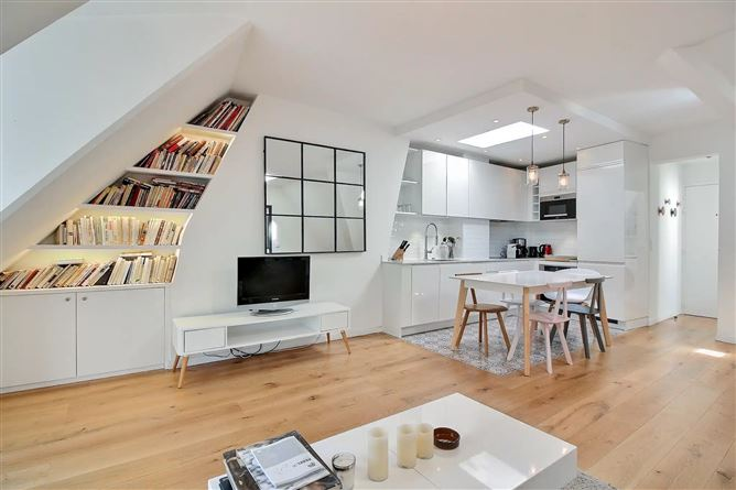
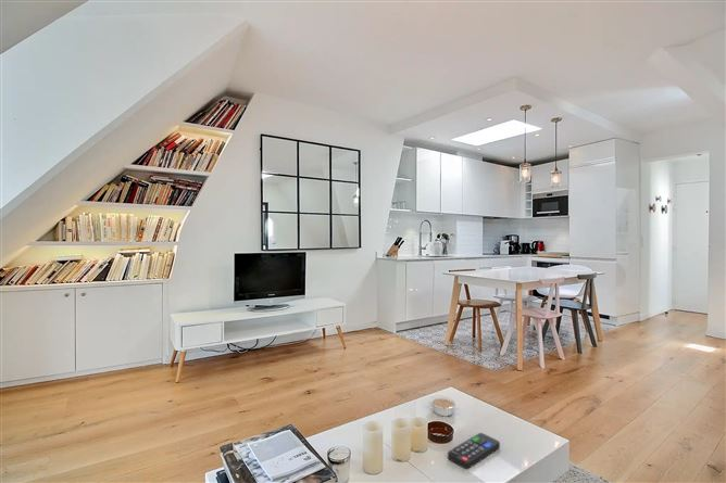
+ remote control (474, 448)
+ legume (443, 406)
